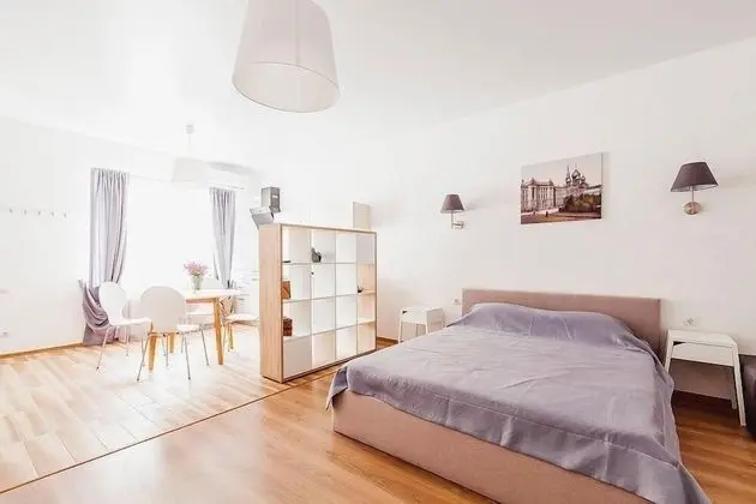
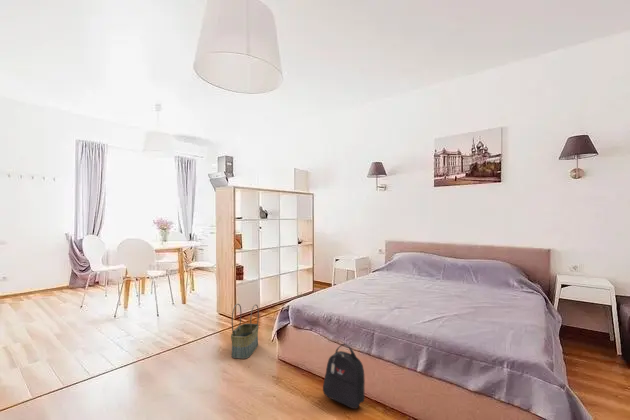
+ backpack (343, 373)
+ basket (245, 327)
